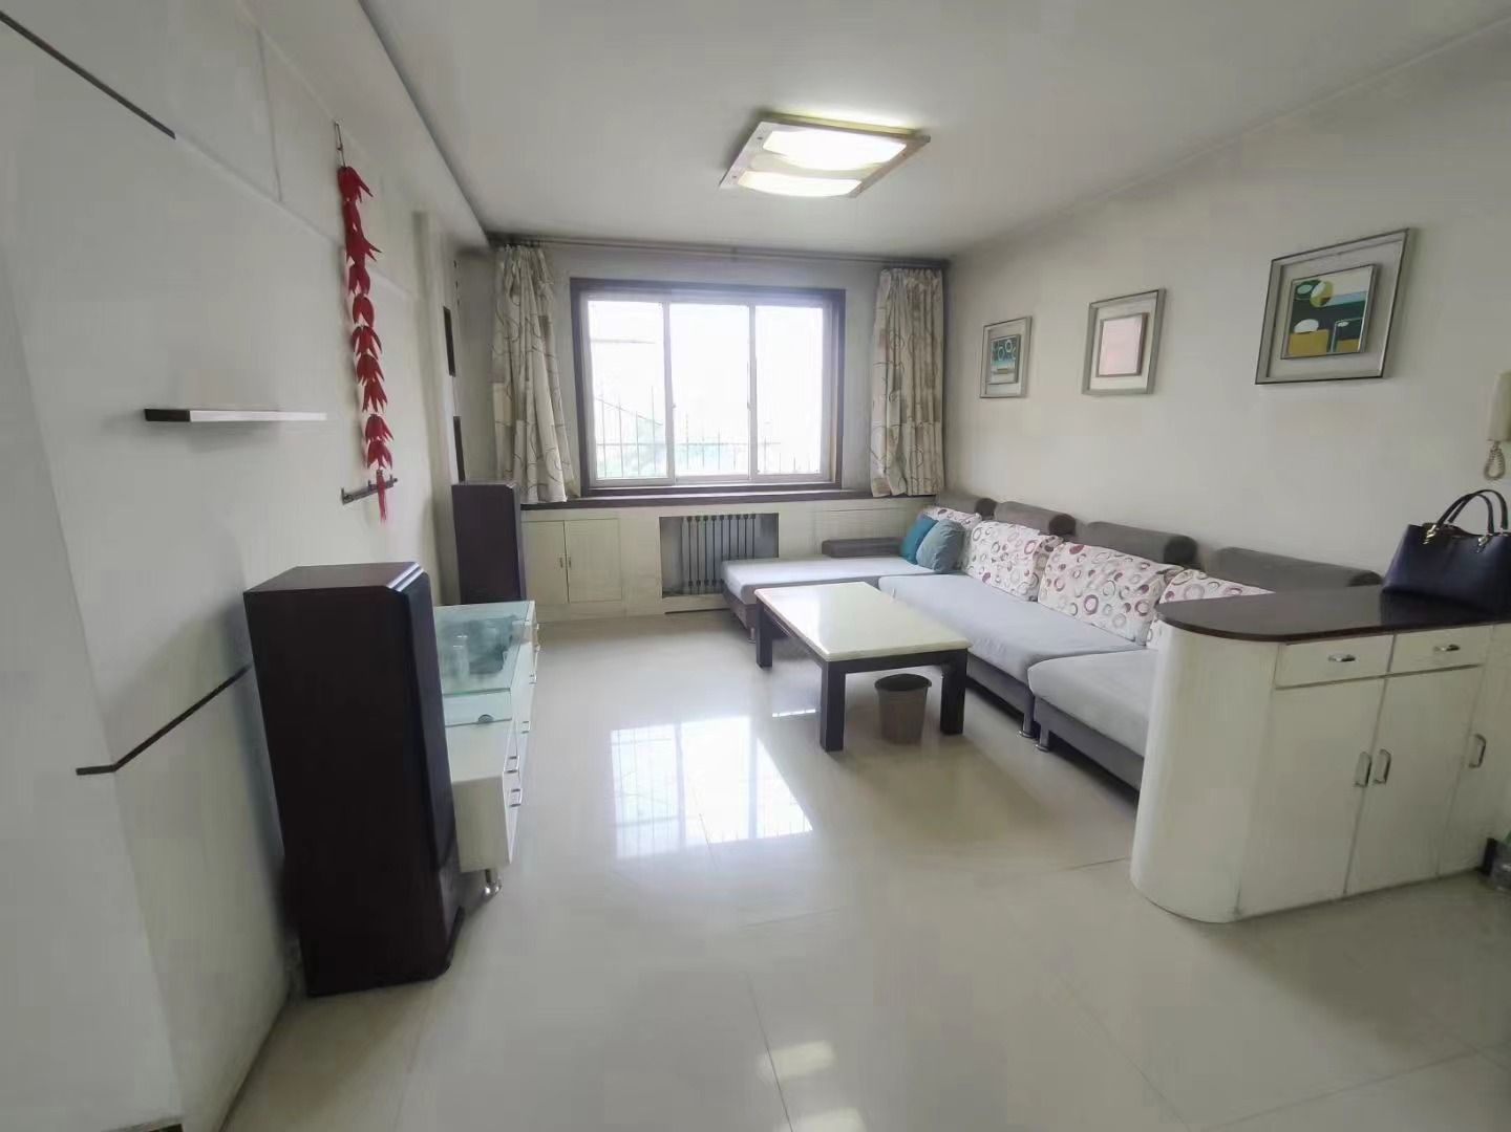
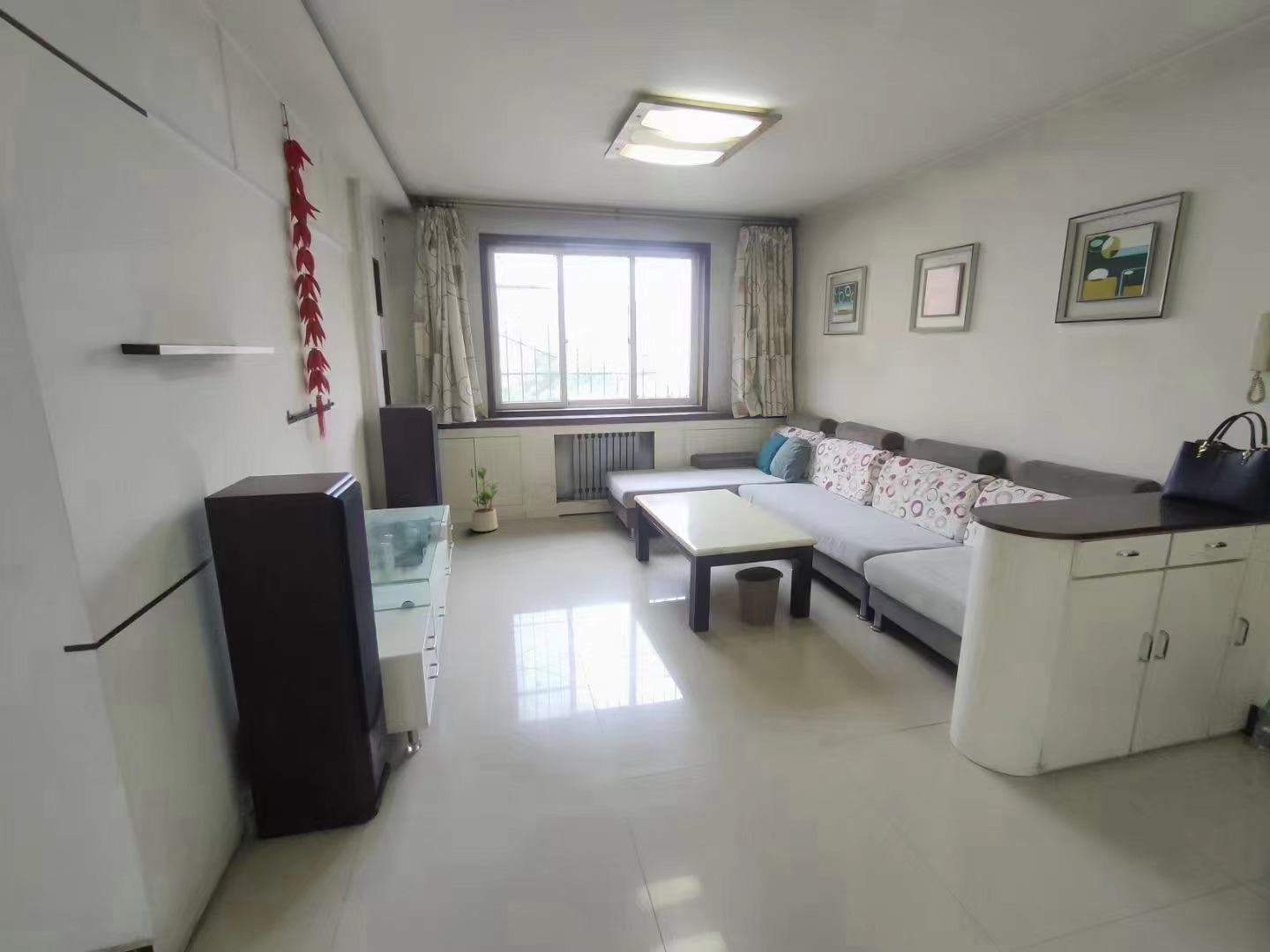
+ potted plant (485, 497)
